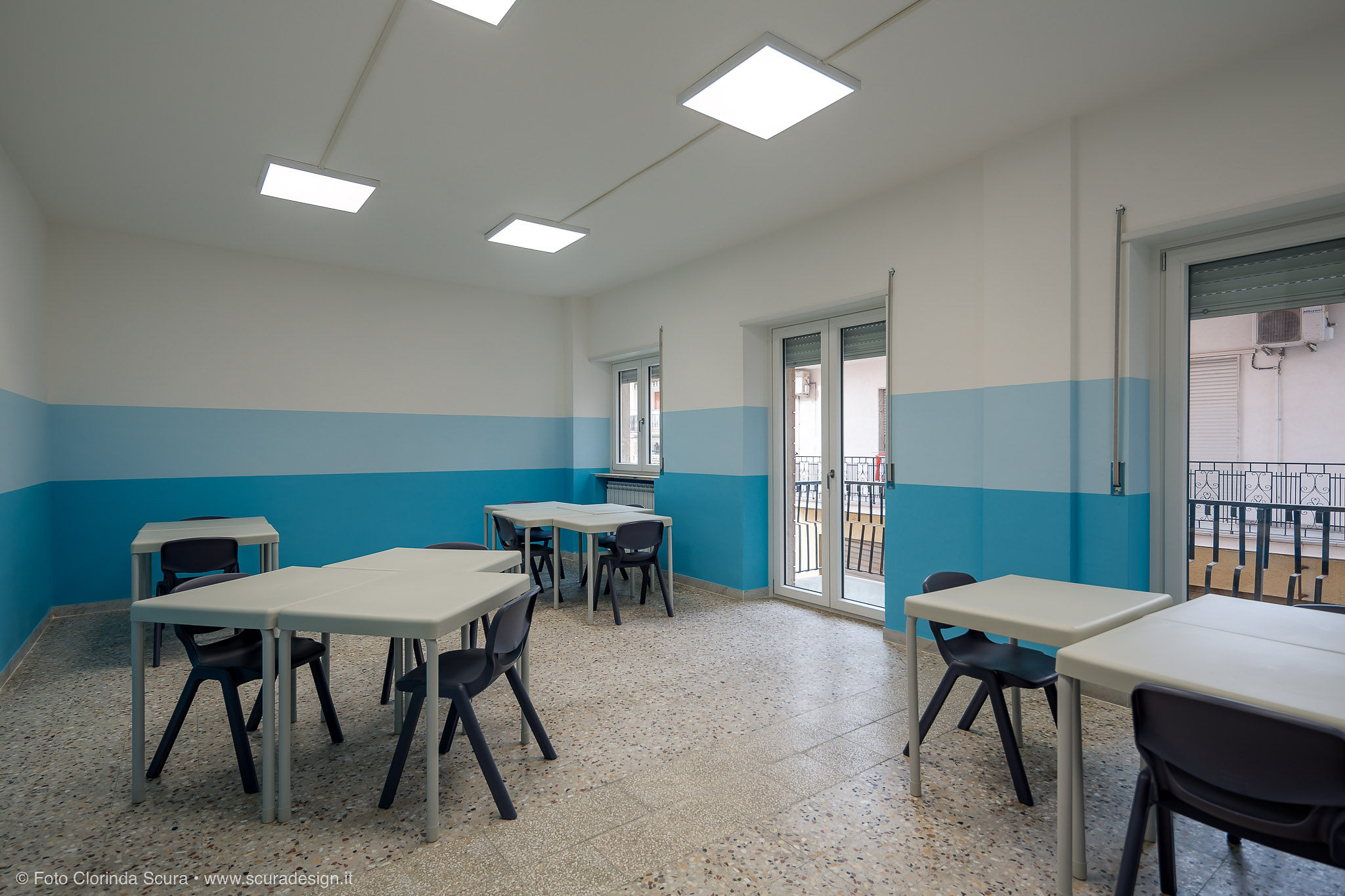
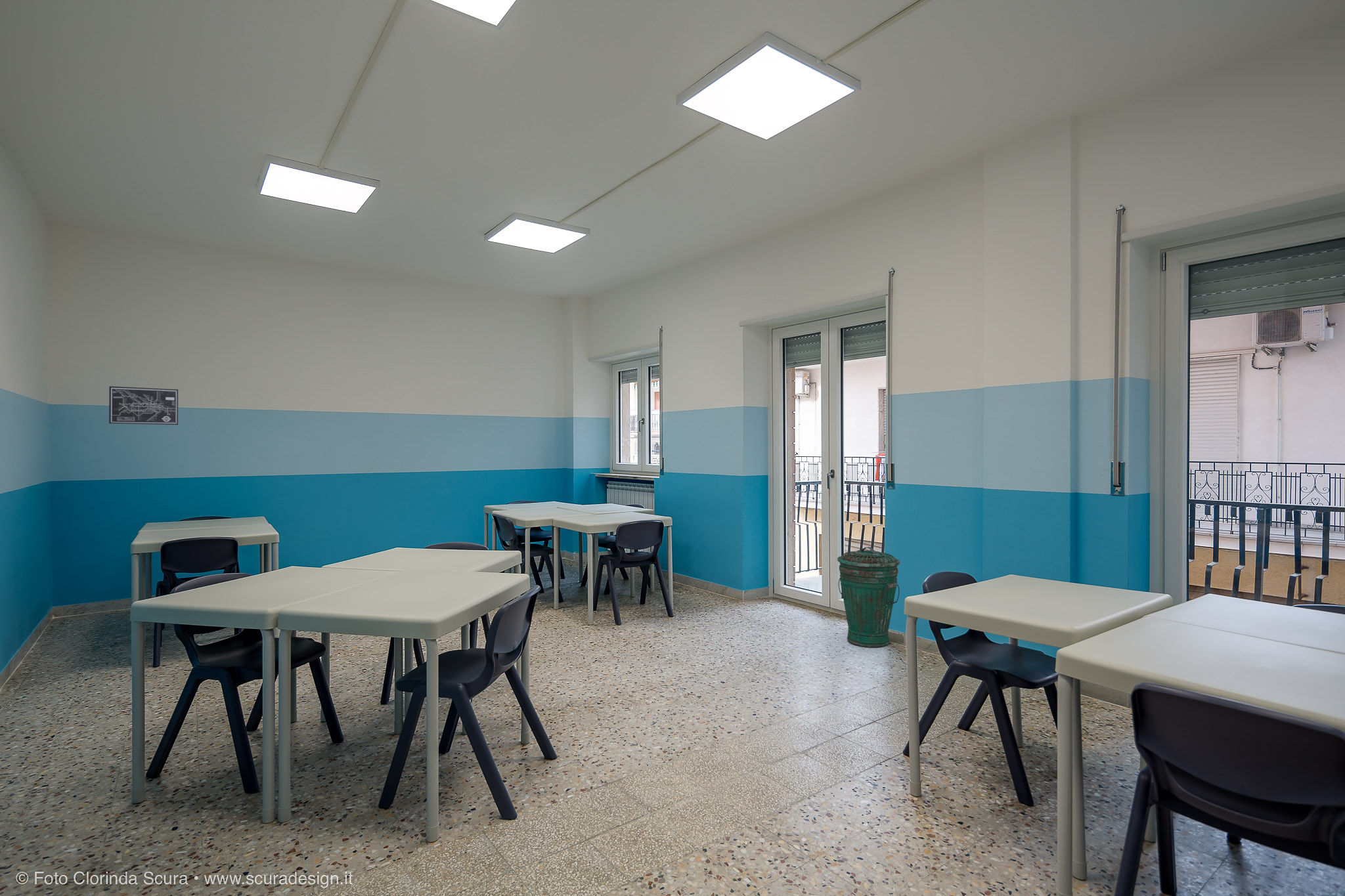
+ wall art (144, 406)
+ trash can (868, 594)
